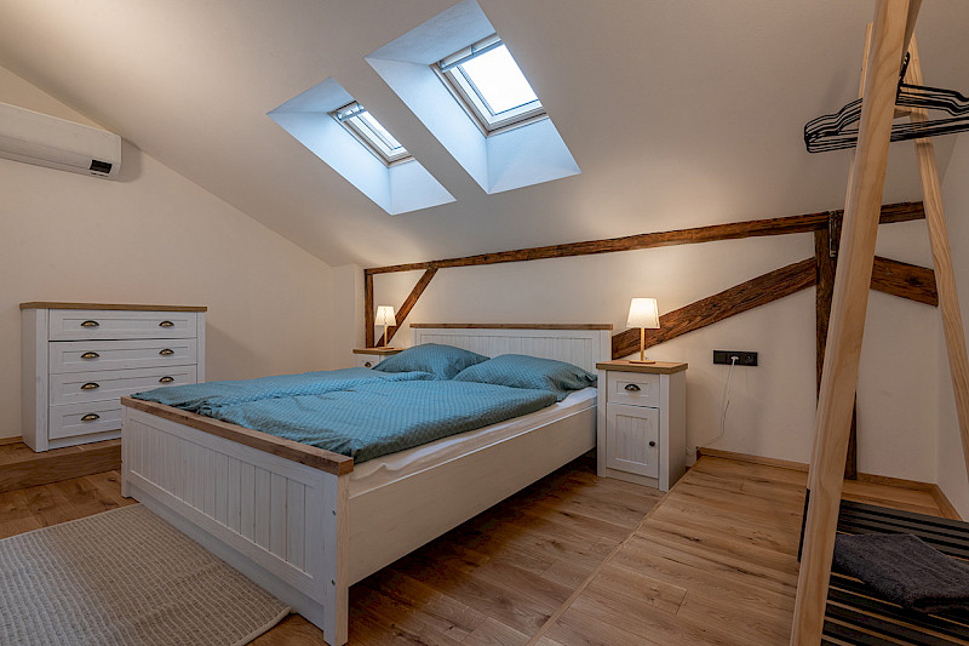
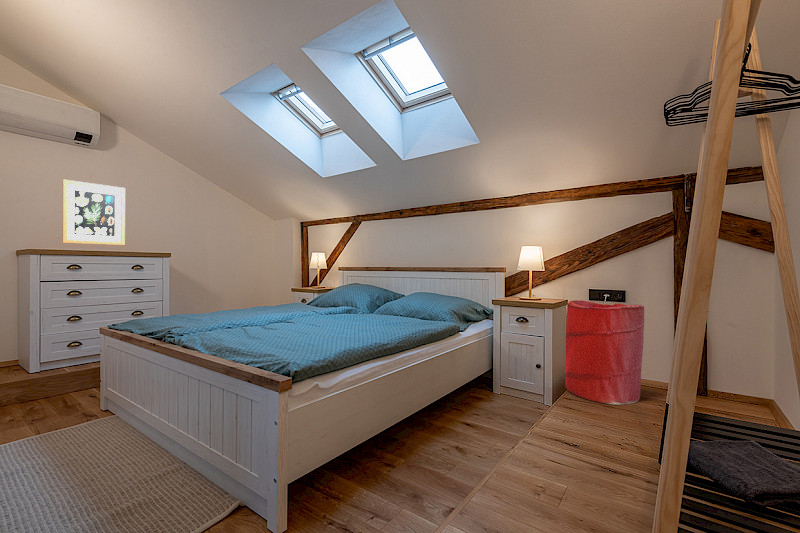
+ wall art (95, 214)
+ laundry hamper (603, 346)
